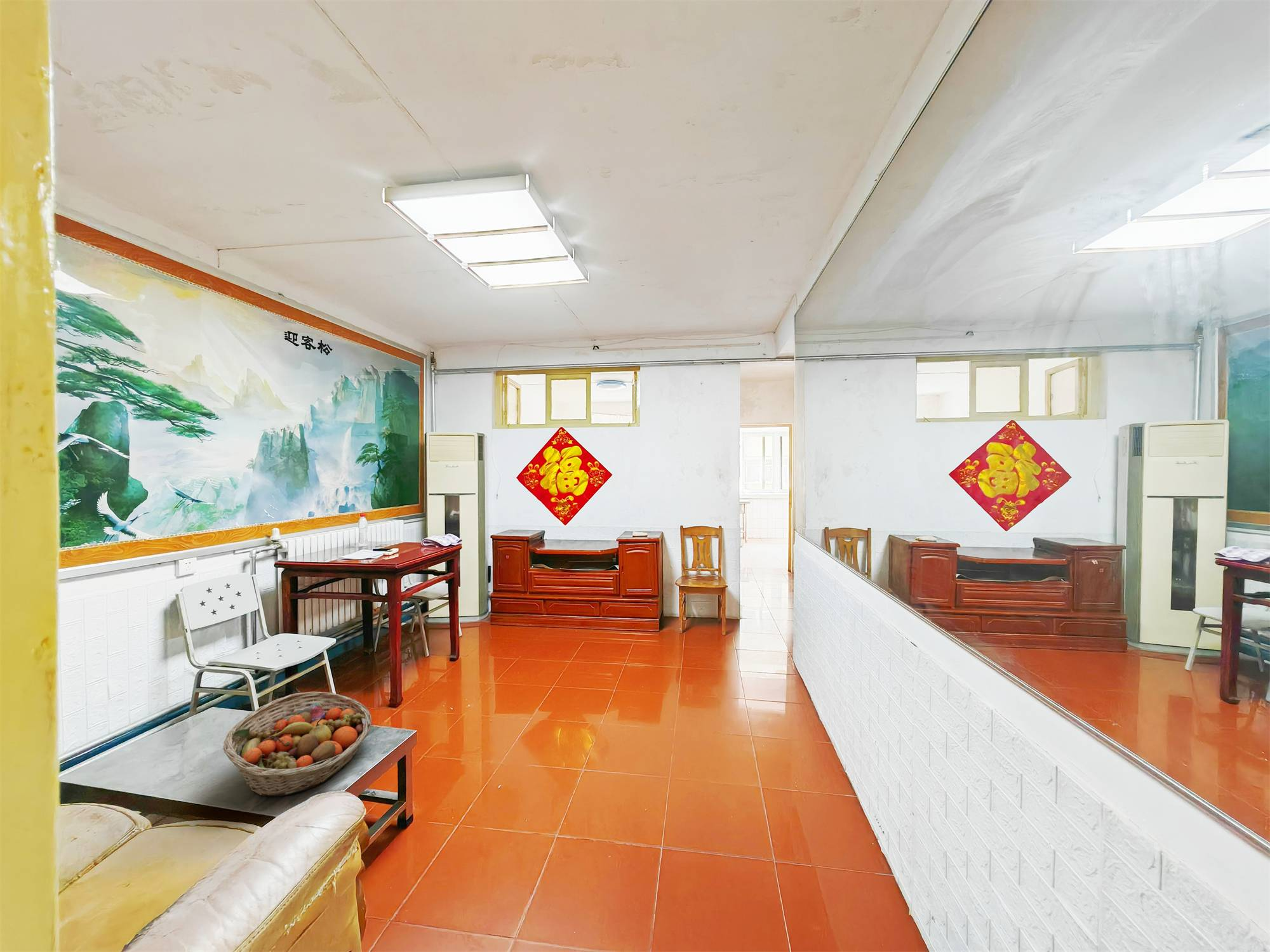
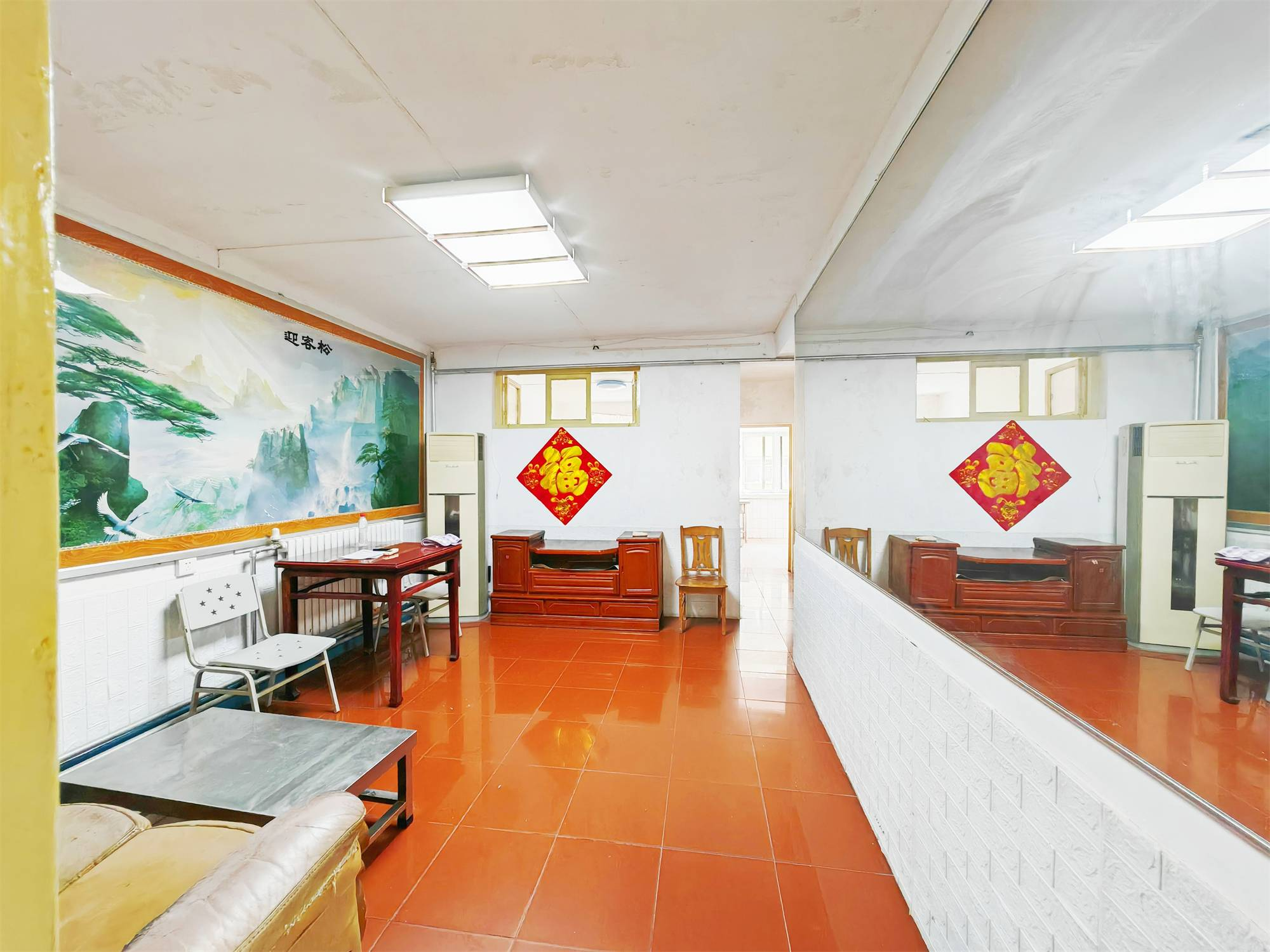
- fruit basket (304, 739)
